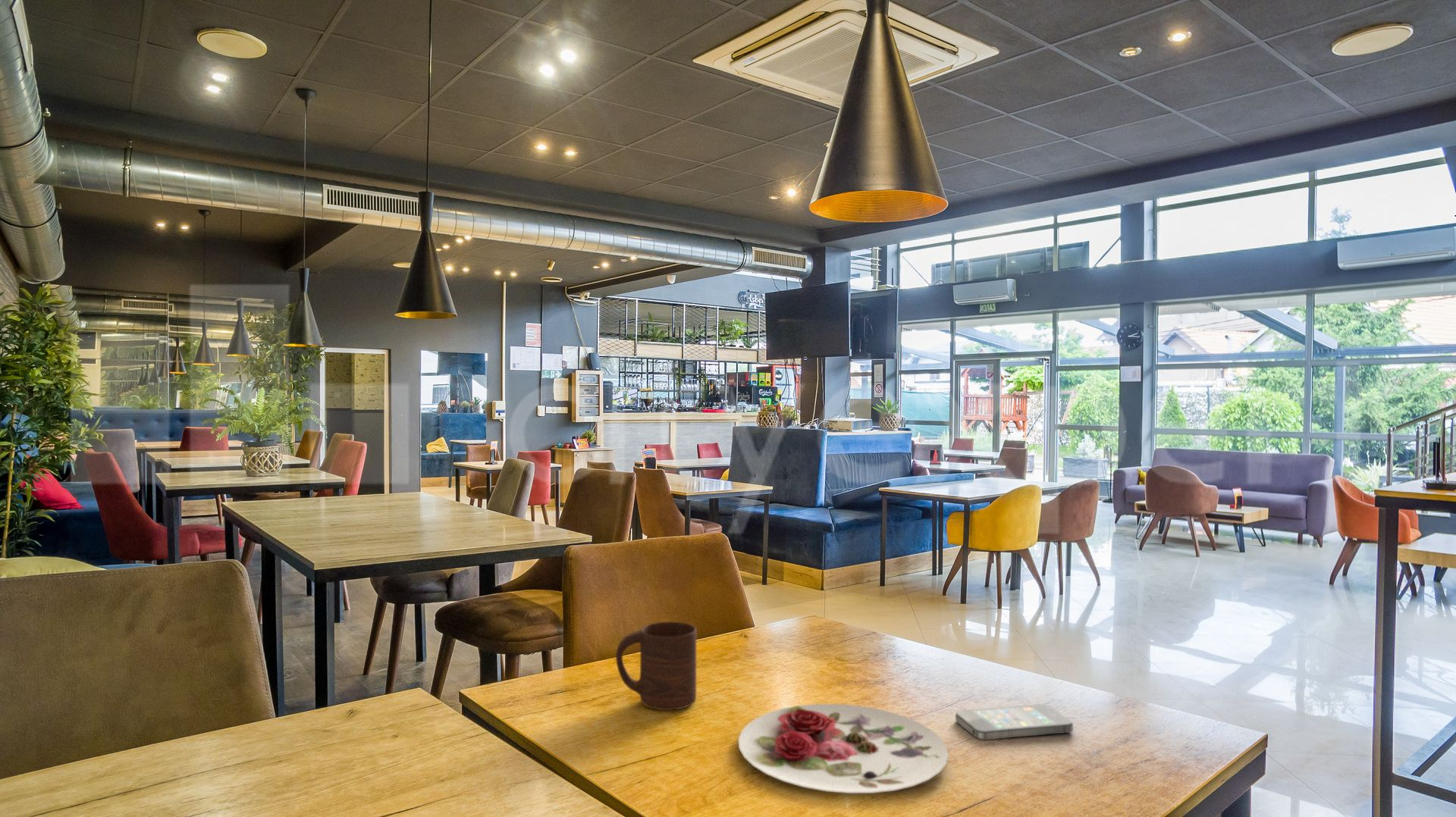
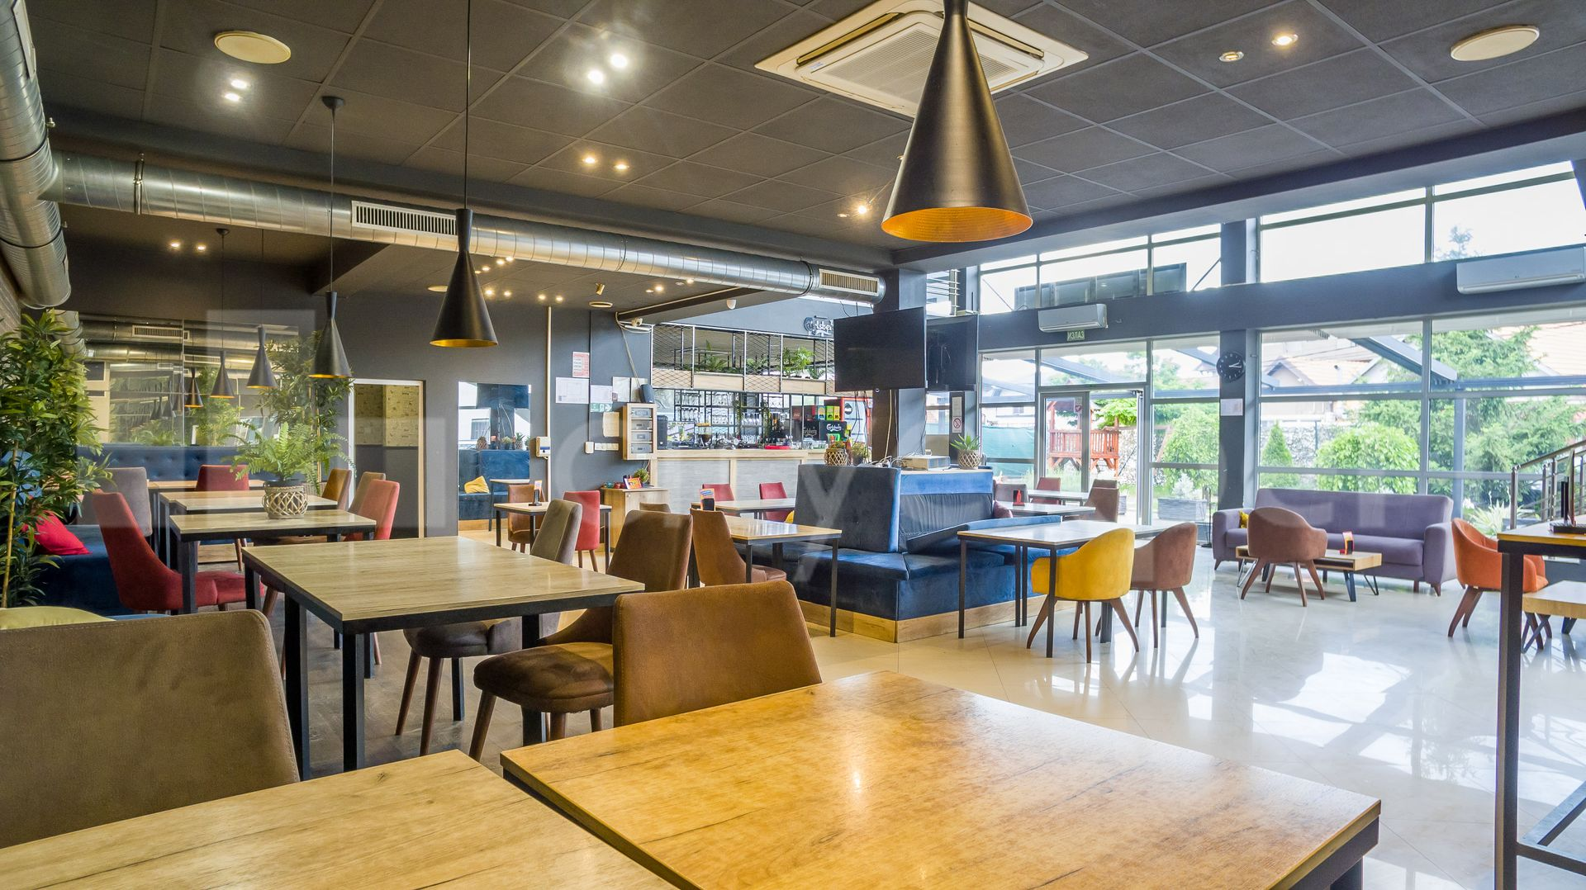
- smartphone (1013, 721)
- cup (660, 666)
- plate (841, 741)
